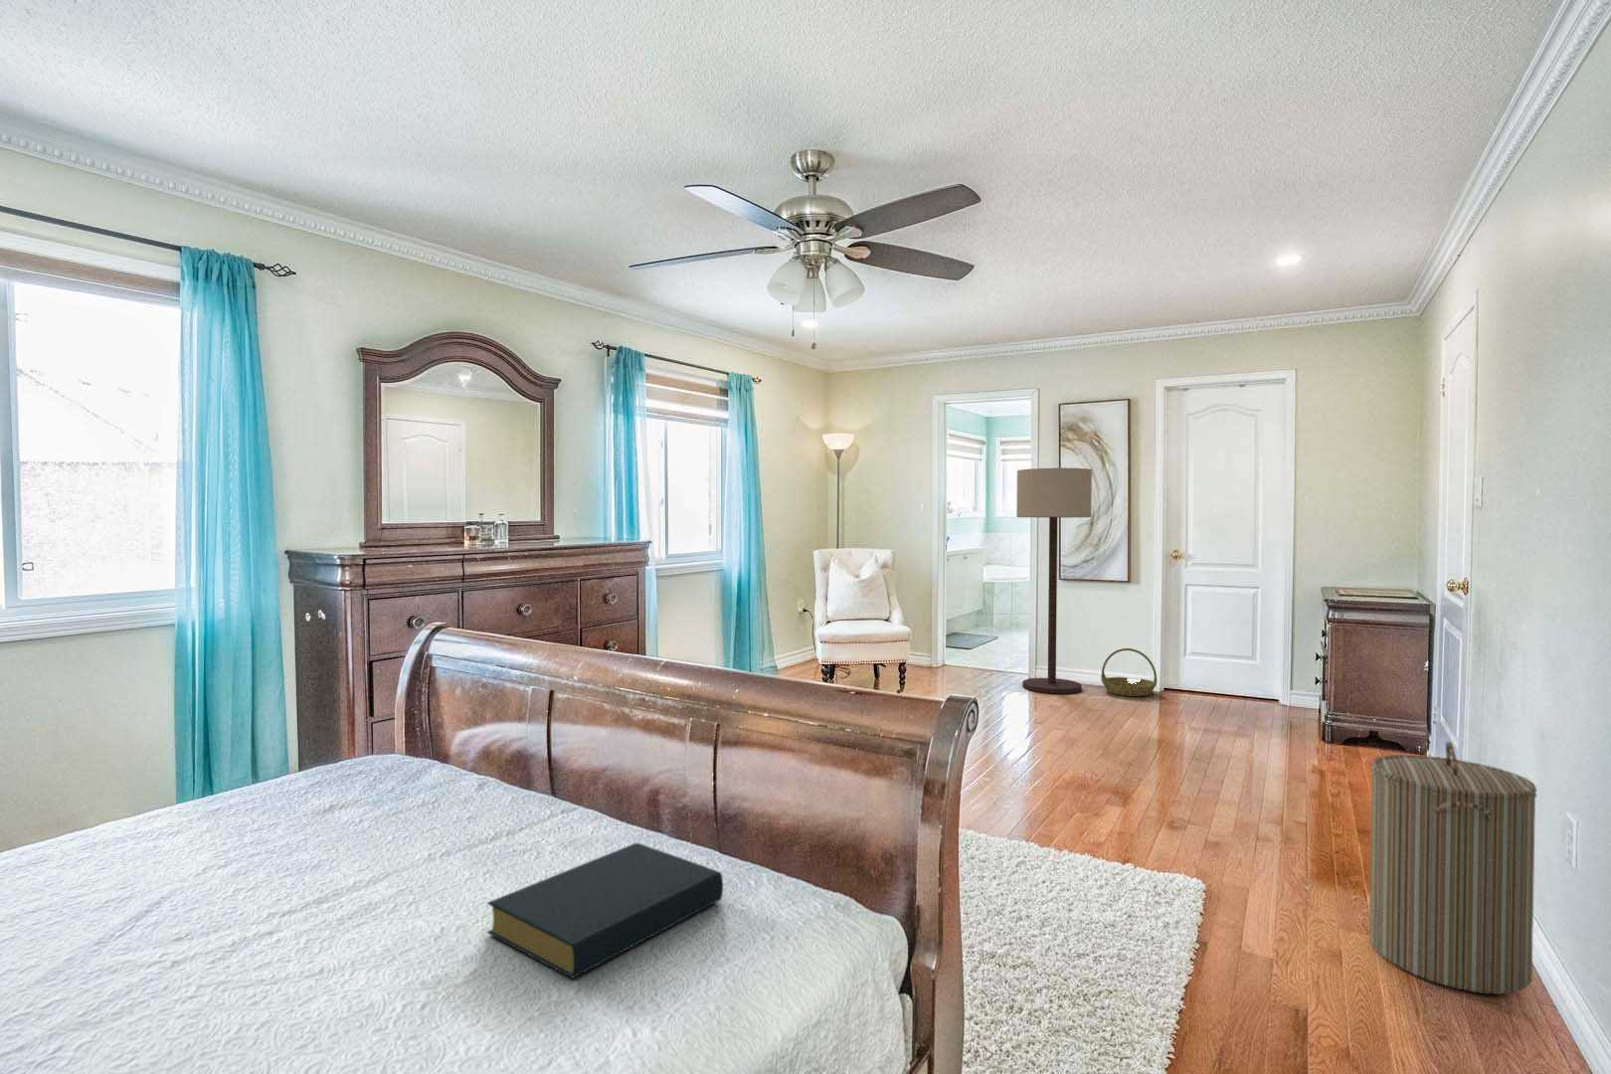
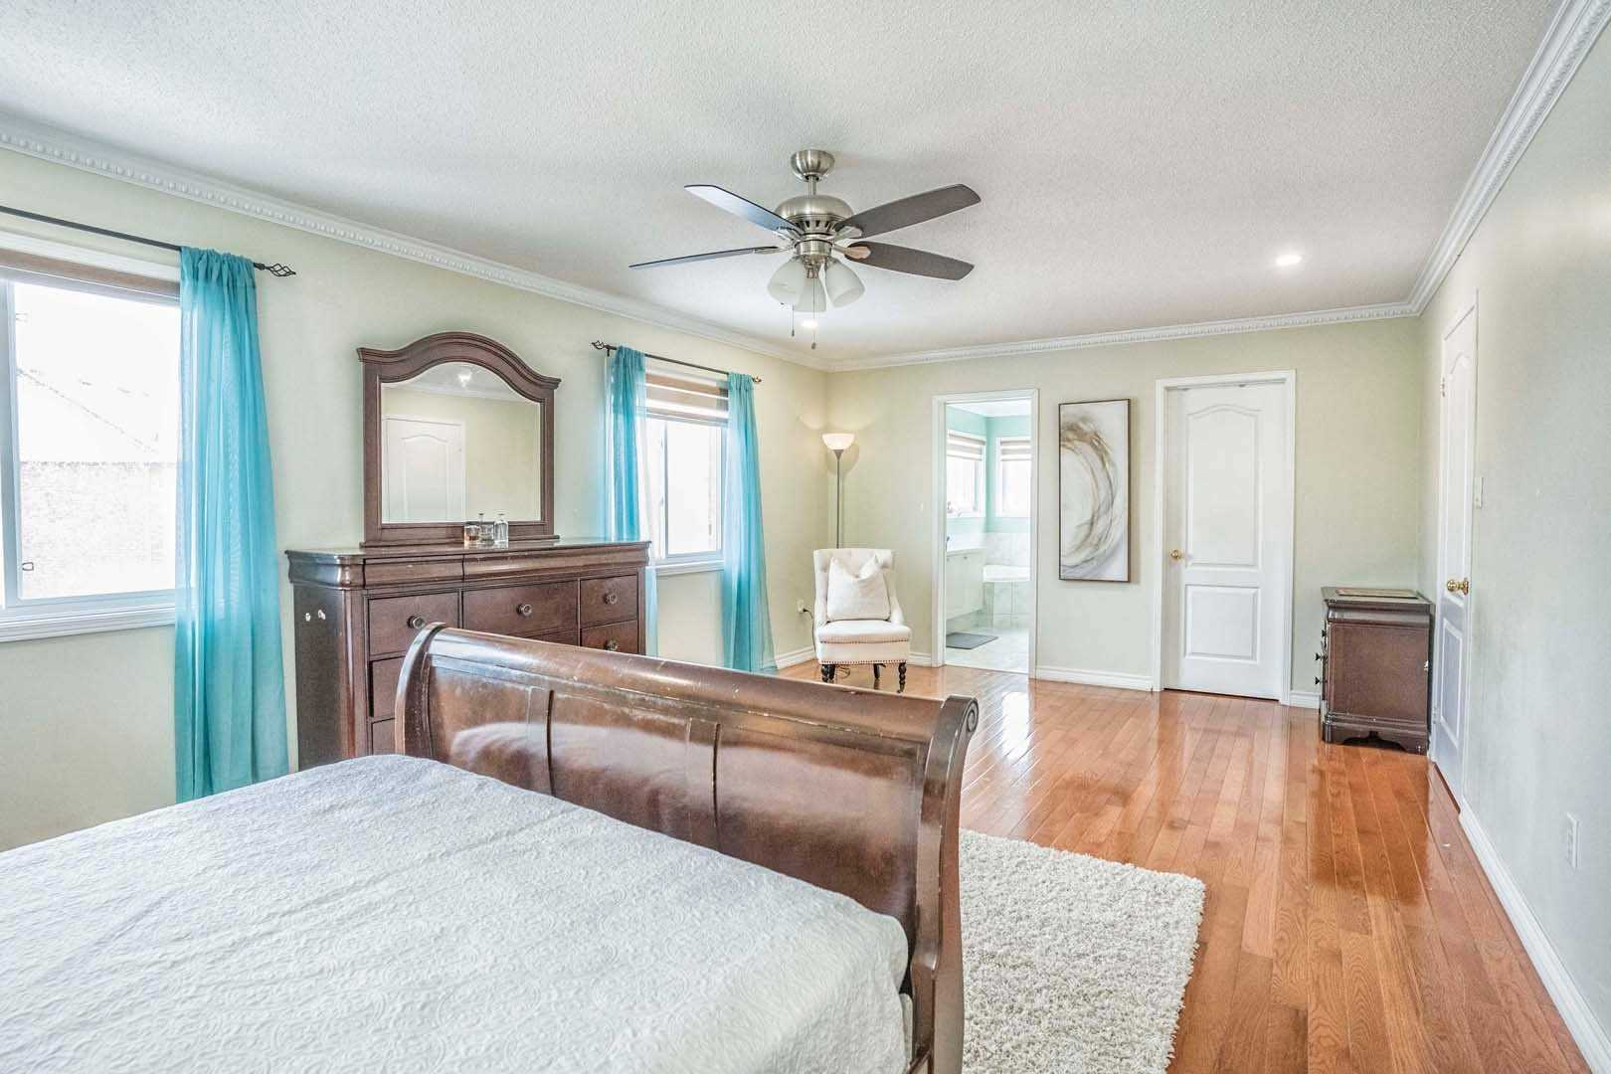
- laundry hamper (1448, 850)
- basket (1126, 677)
- hardback book (610, 901)
- floor lamp (1052, 579)
